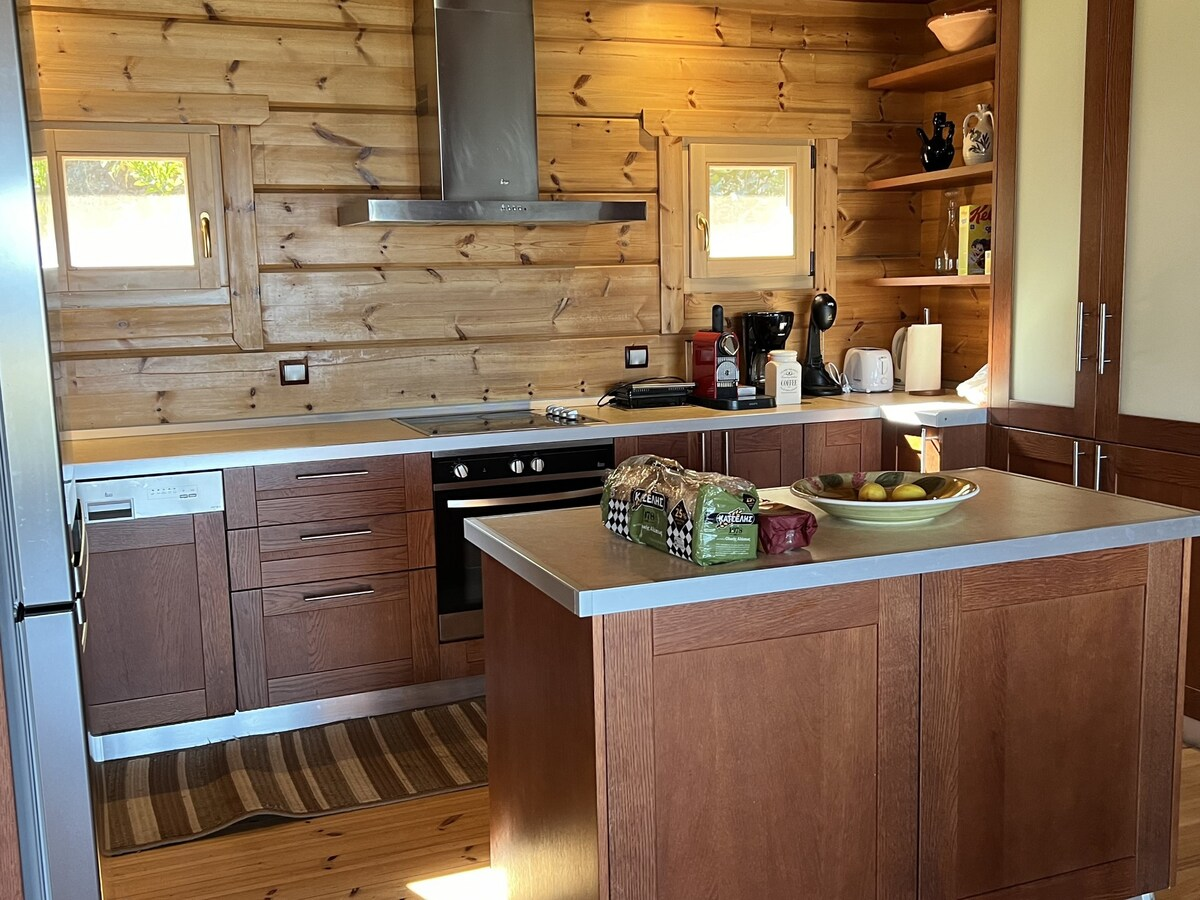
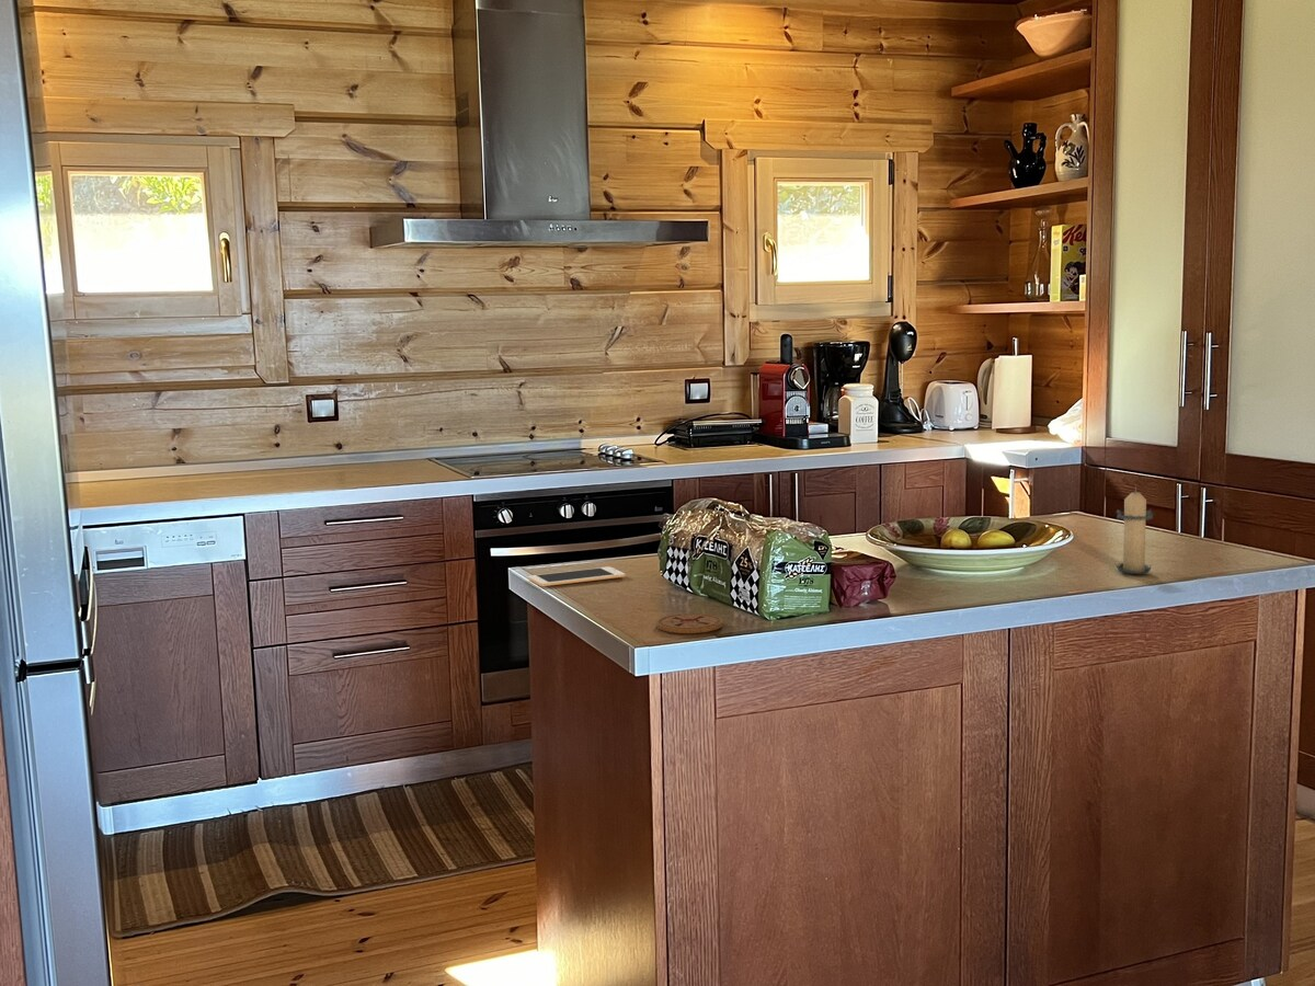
+ candle (1134, 529)
+ coaster (689, 622)
+ cell phone (576, 576)
